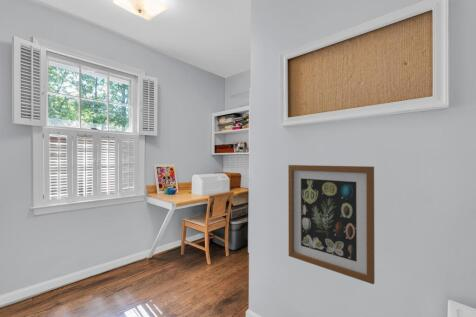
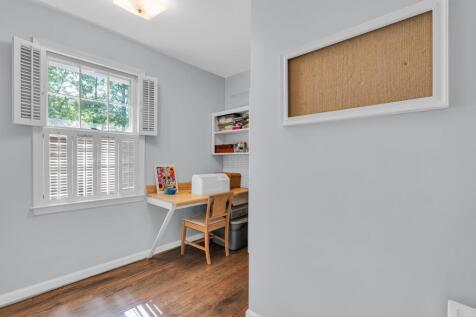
- wall art (326, 216)
